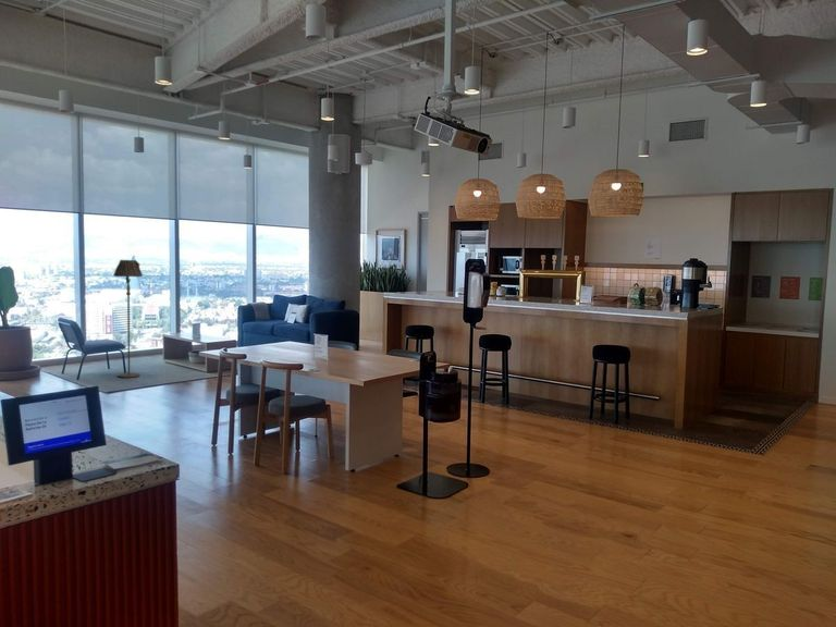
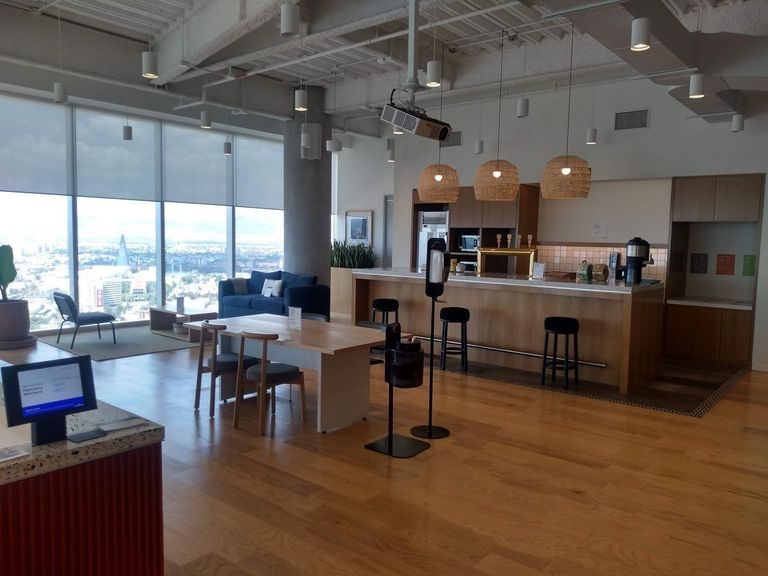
- floor lamp (128, 318)
